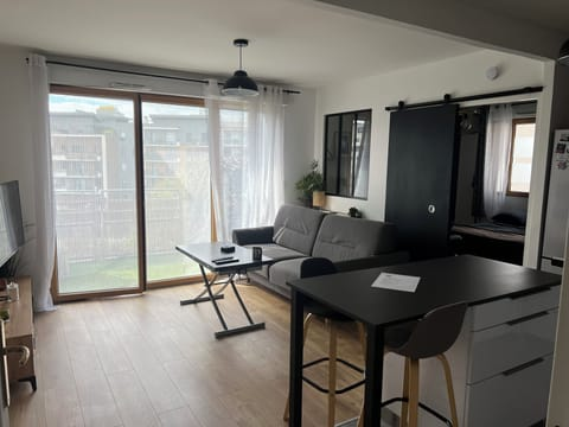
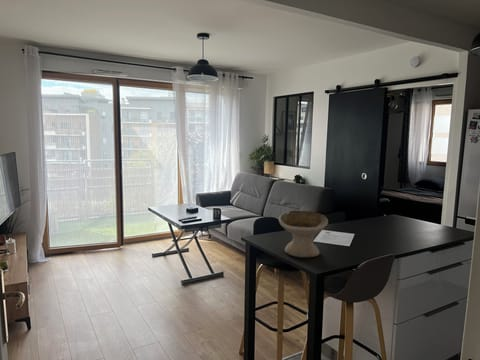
+ bowl (302, 233)
